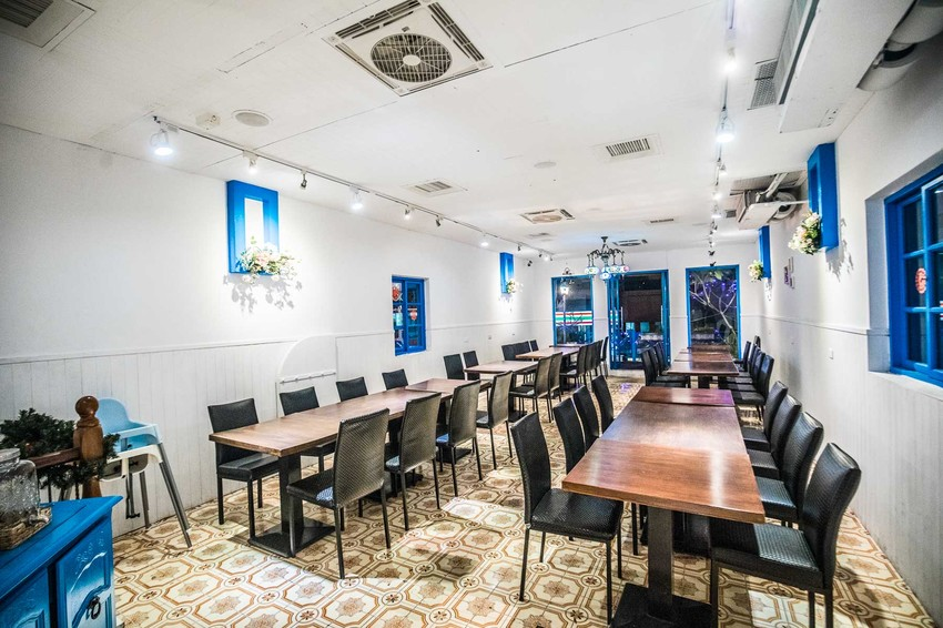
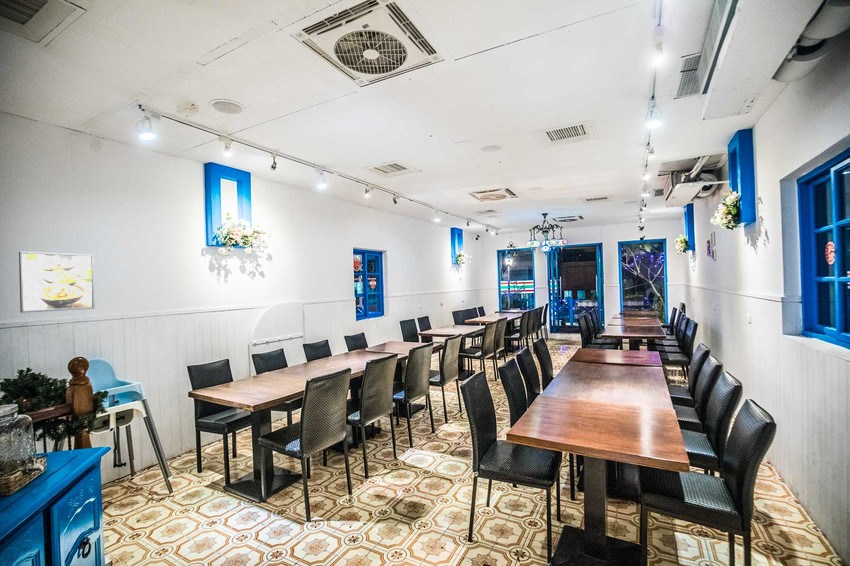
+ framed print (59, 281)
